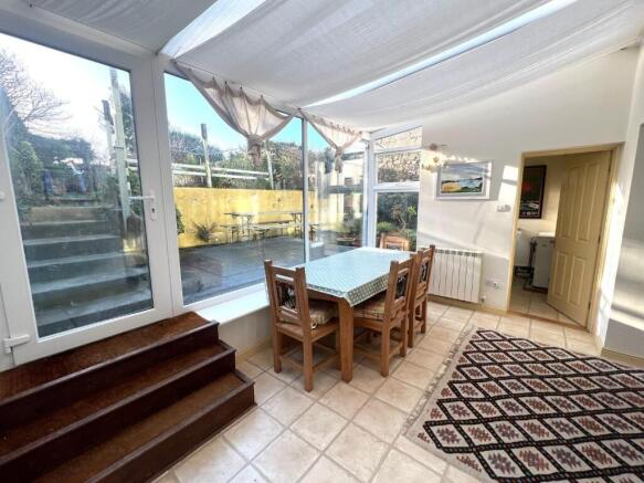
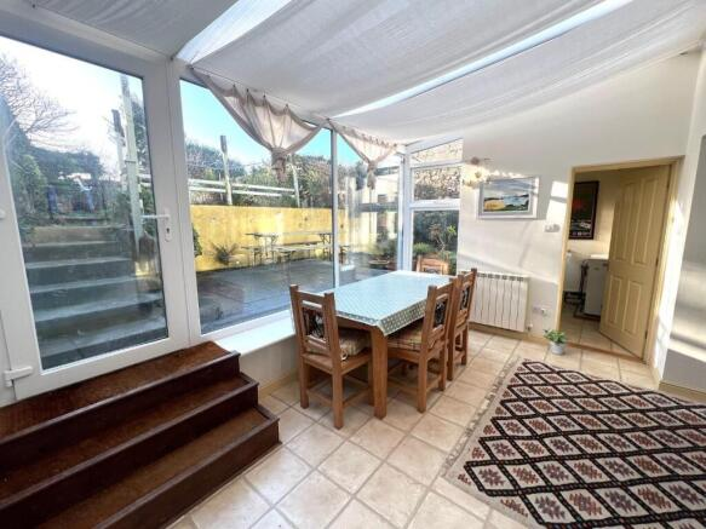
+ potted plant (553, 340)
